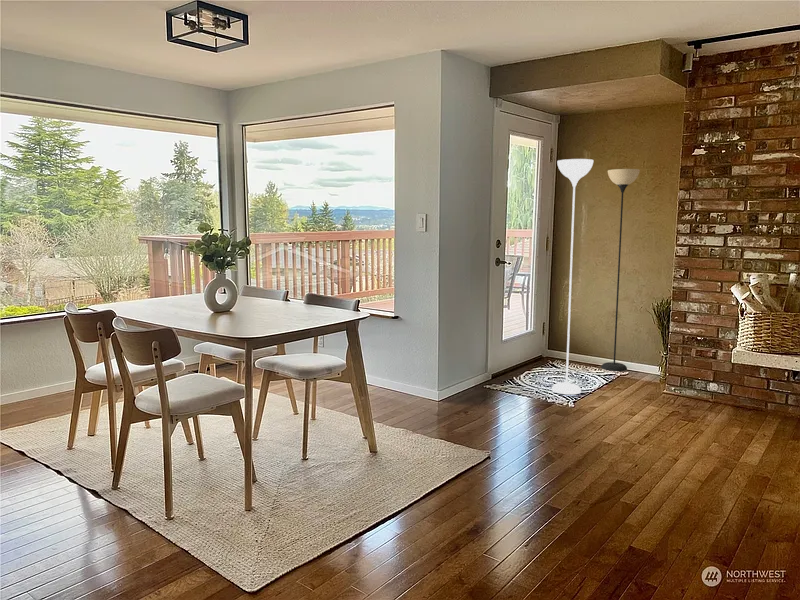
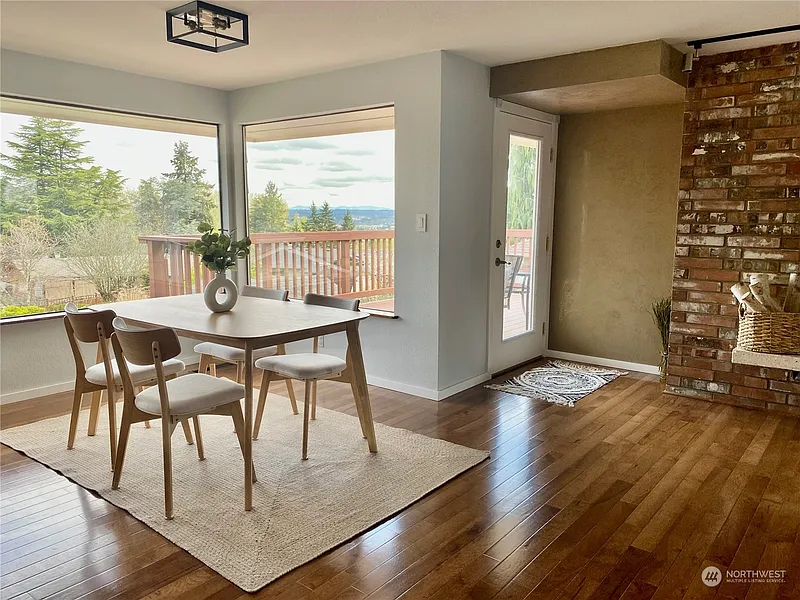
- floor lamp (617, 279)
